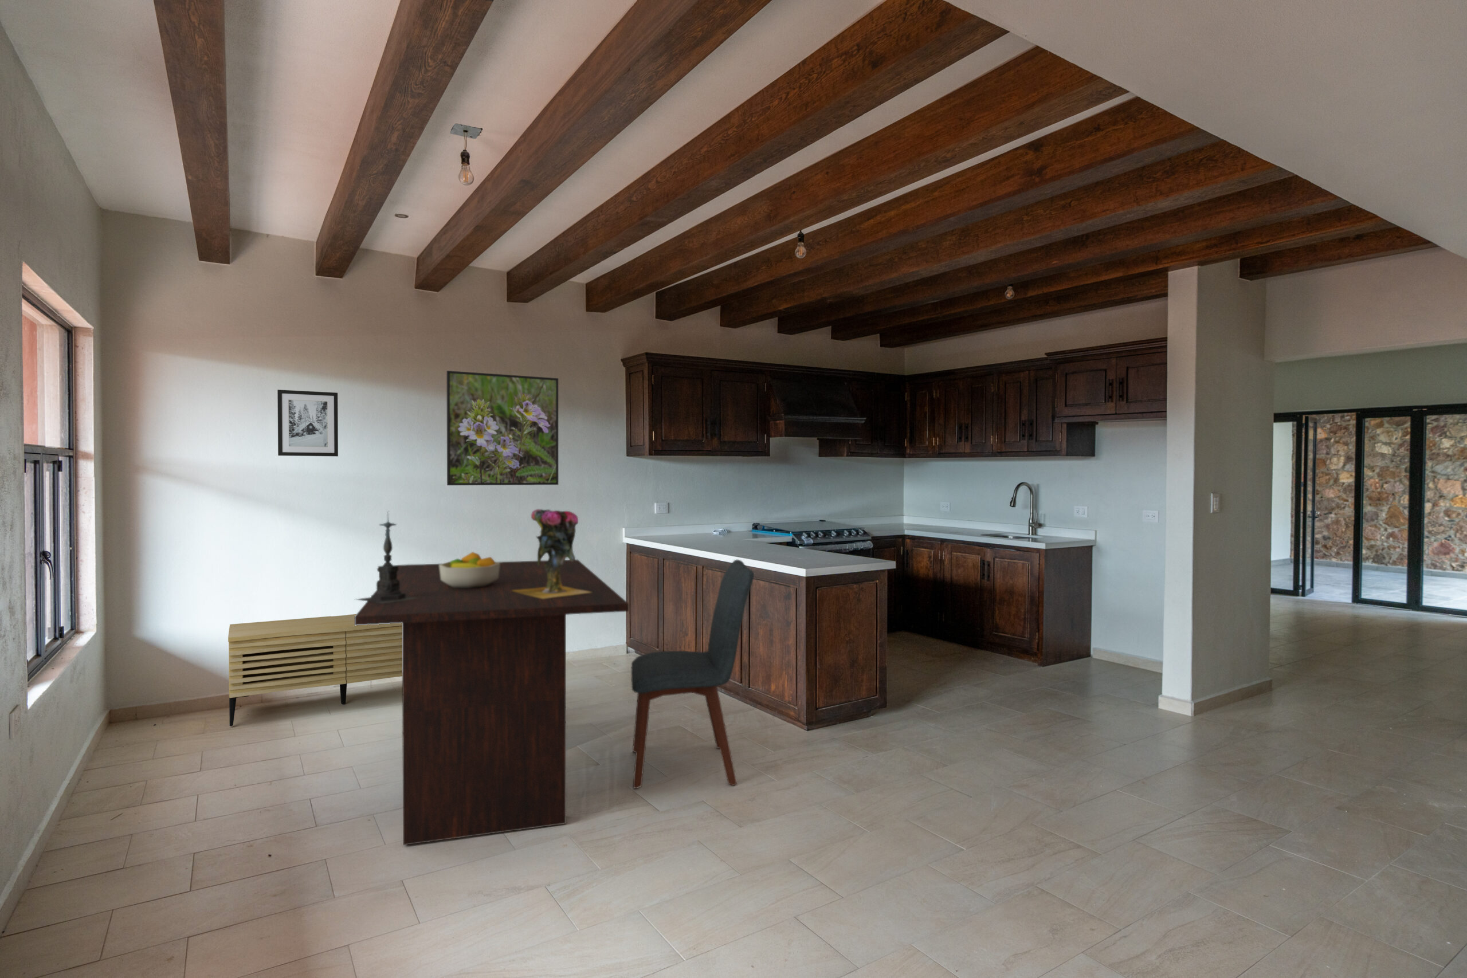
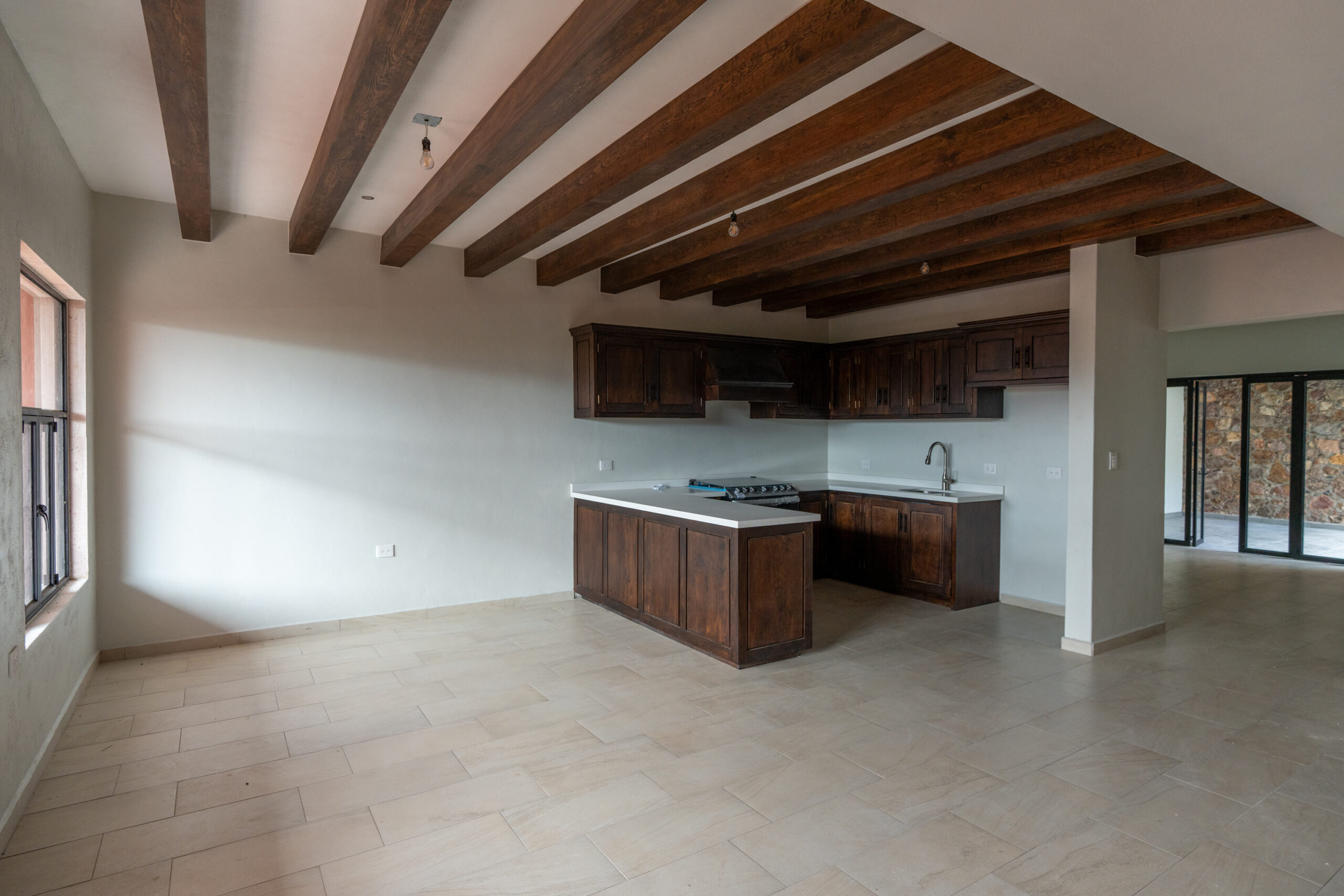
- vase (551, 550)
- chair (691, 665)
- sideboard (343, 661)
- fruit bowl (469, 569)
- dining table (494, 678)
- candle holder (386, 554)
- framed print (504, 430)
- wall art (308, 424)
